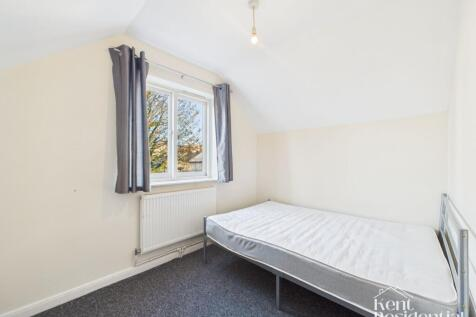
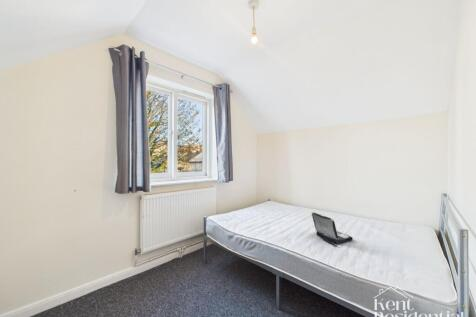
+ laptop (331, 226)
